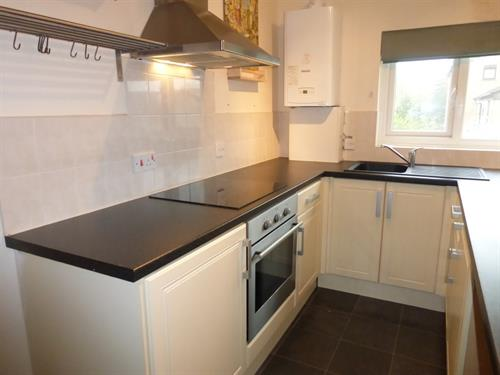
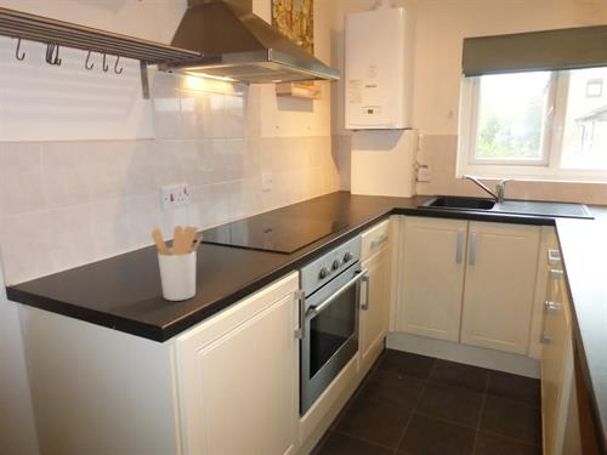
+ utensil holder (180, 260)
